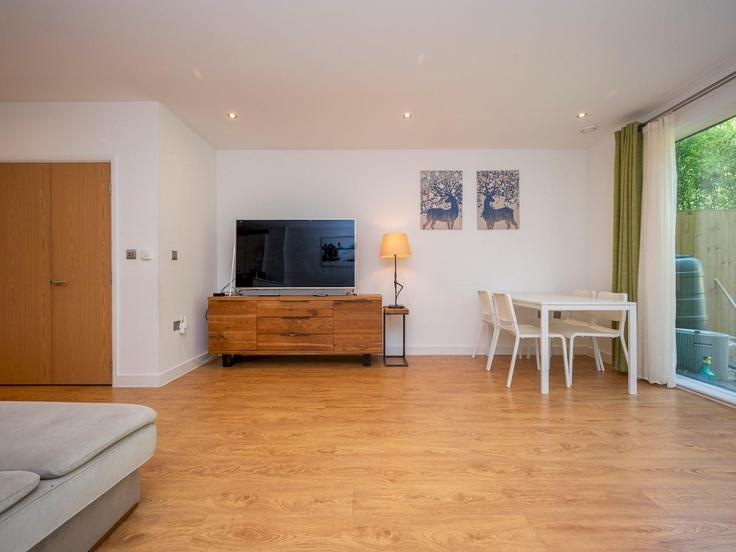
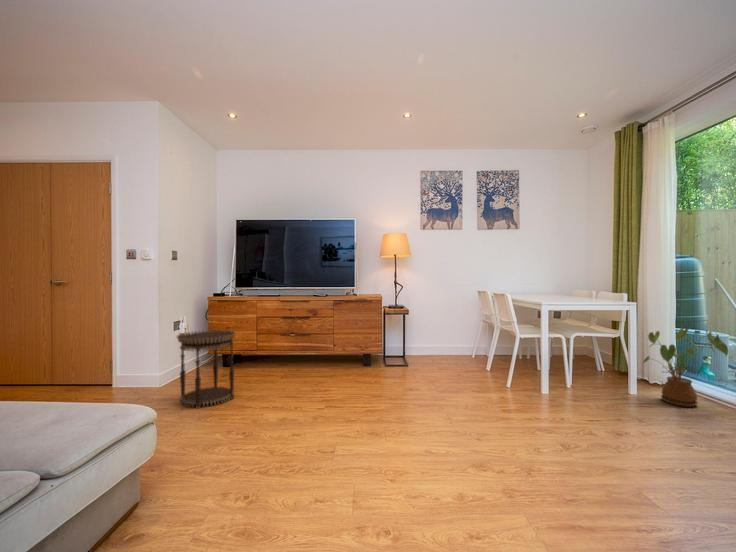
+ house plant (681, 366)
+ side table (213, 366)
